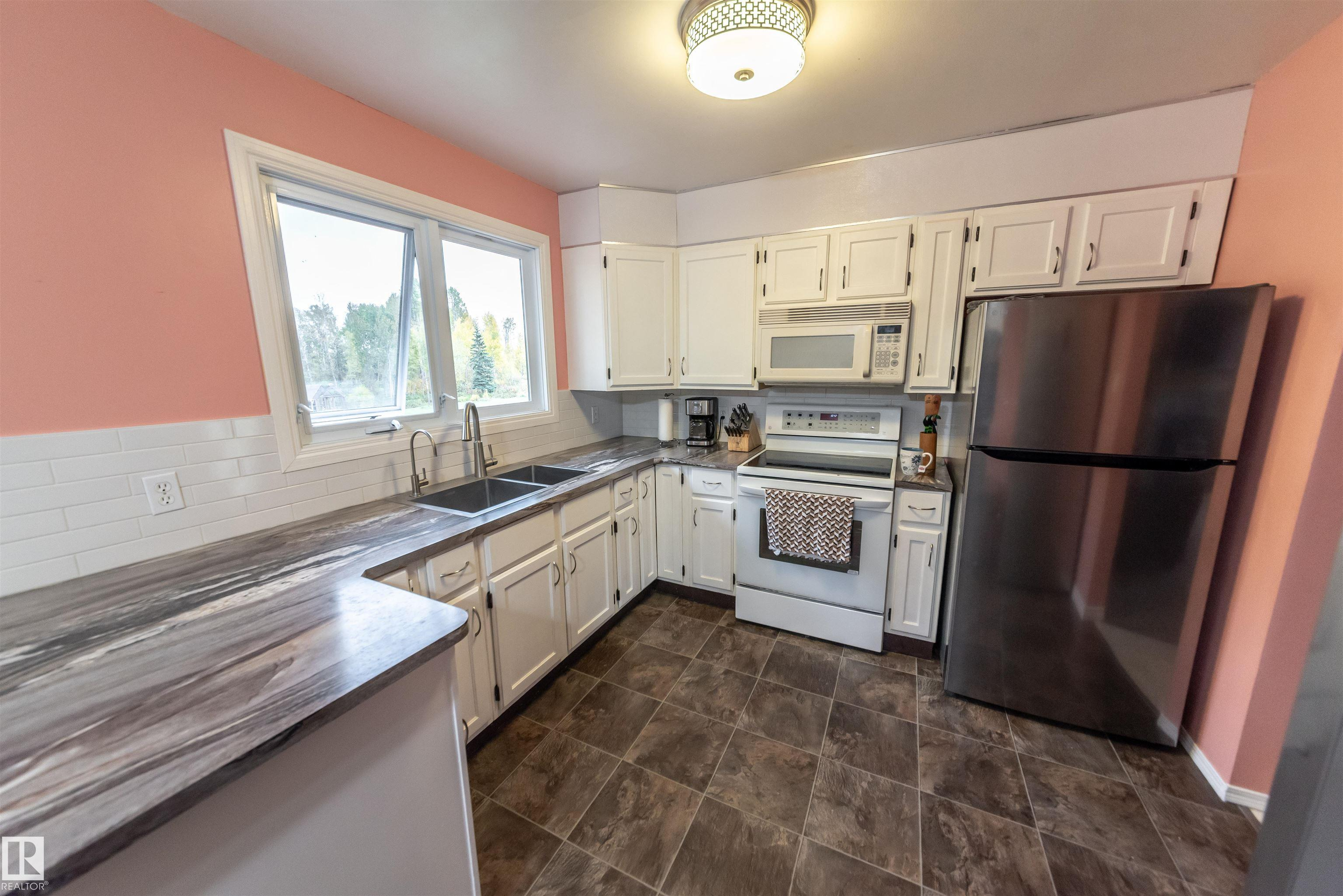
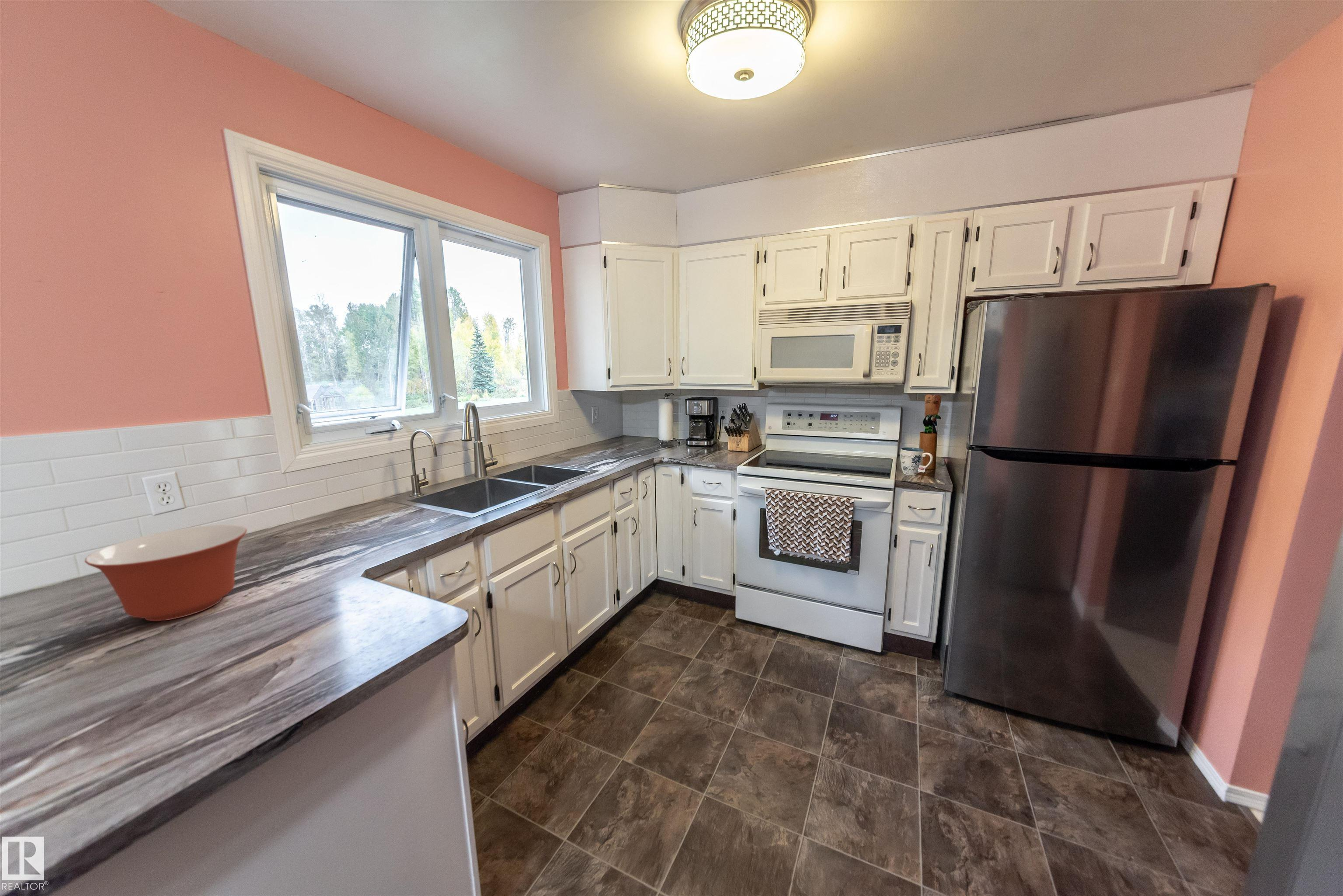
+ mixing bowl (179, 575)
